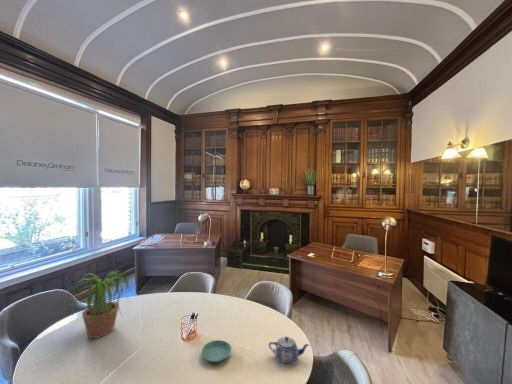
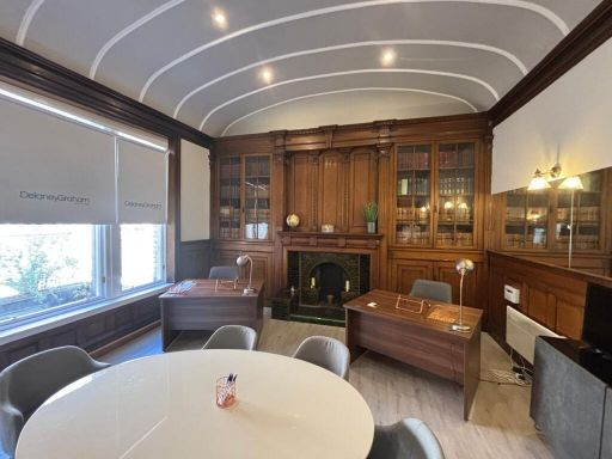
- teapot (288, 347)
- potted plant (108, 302)
- saucer (216, 352)
